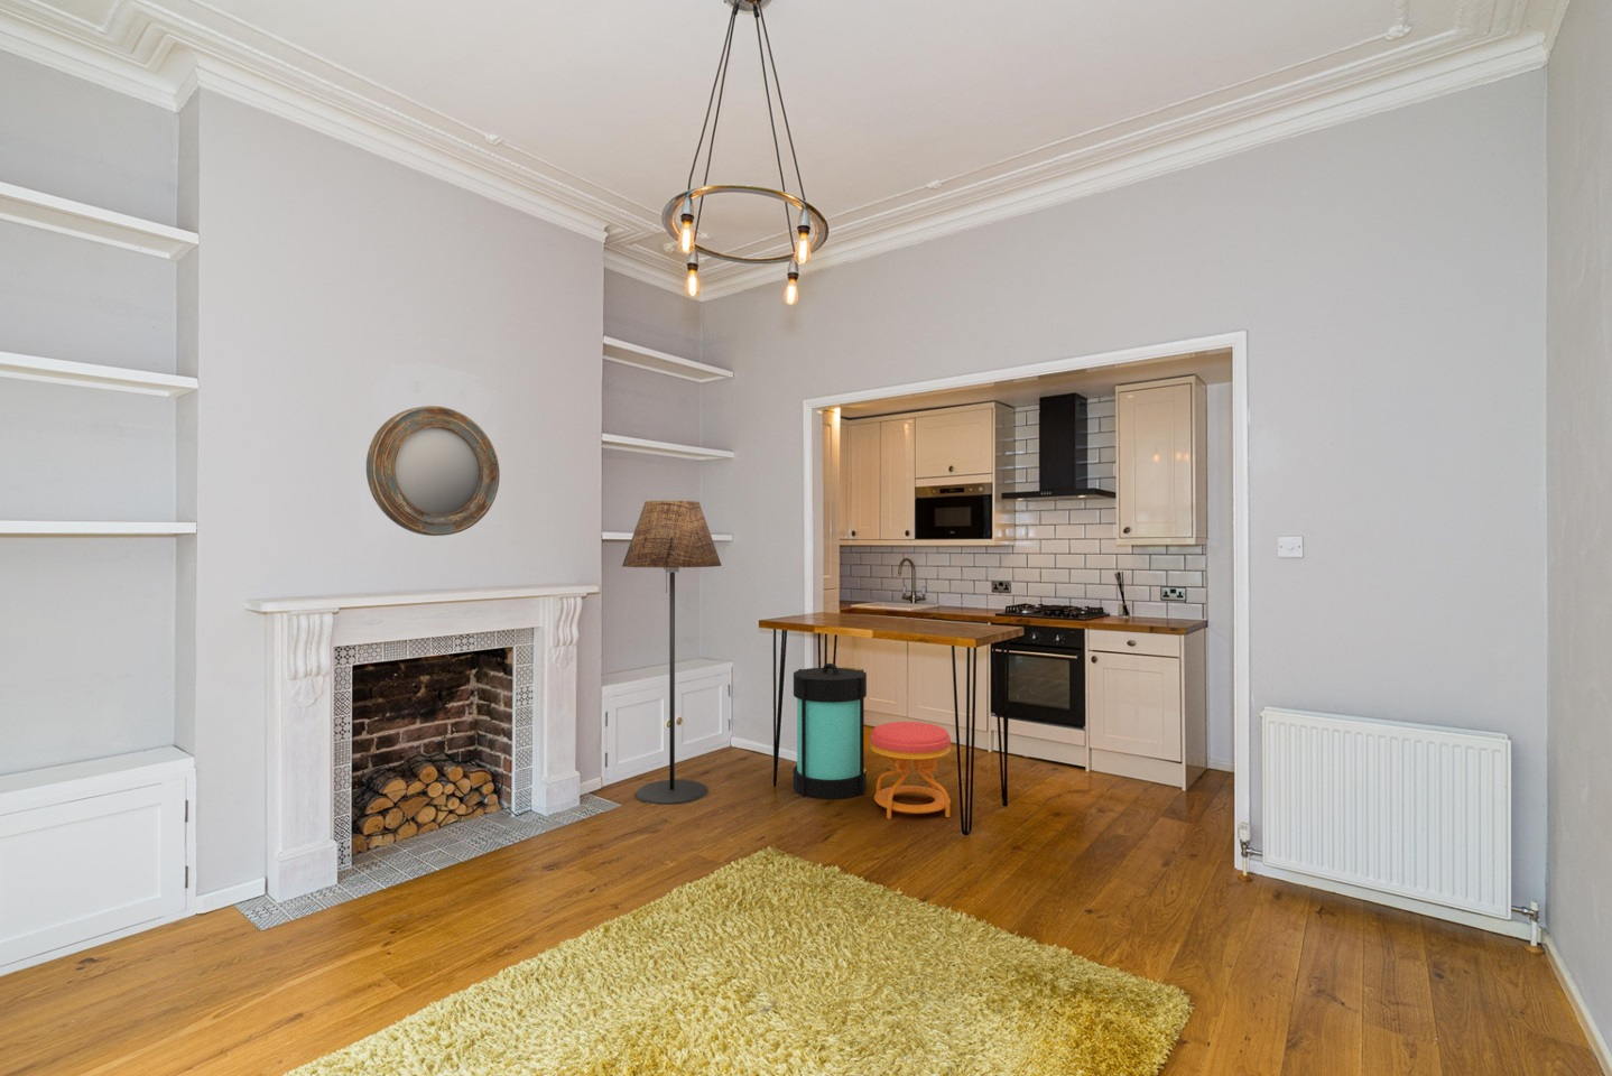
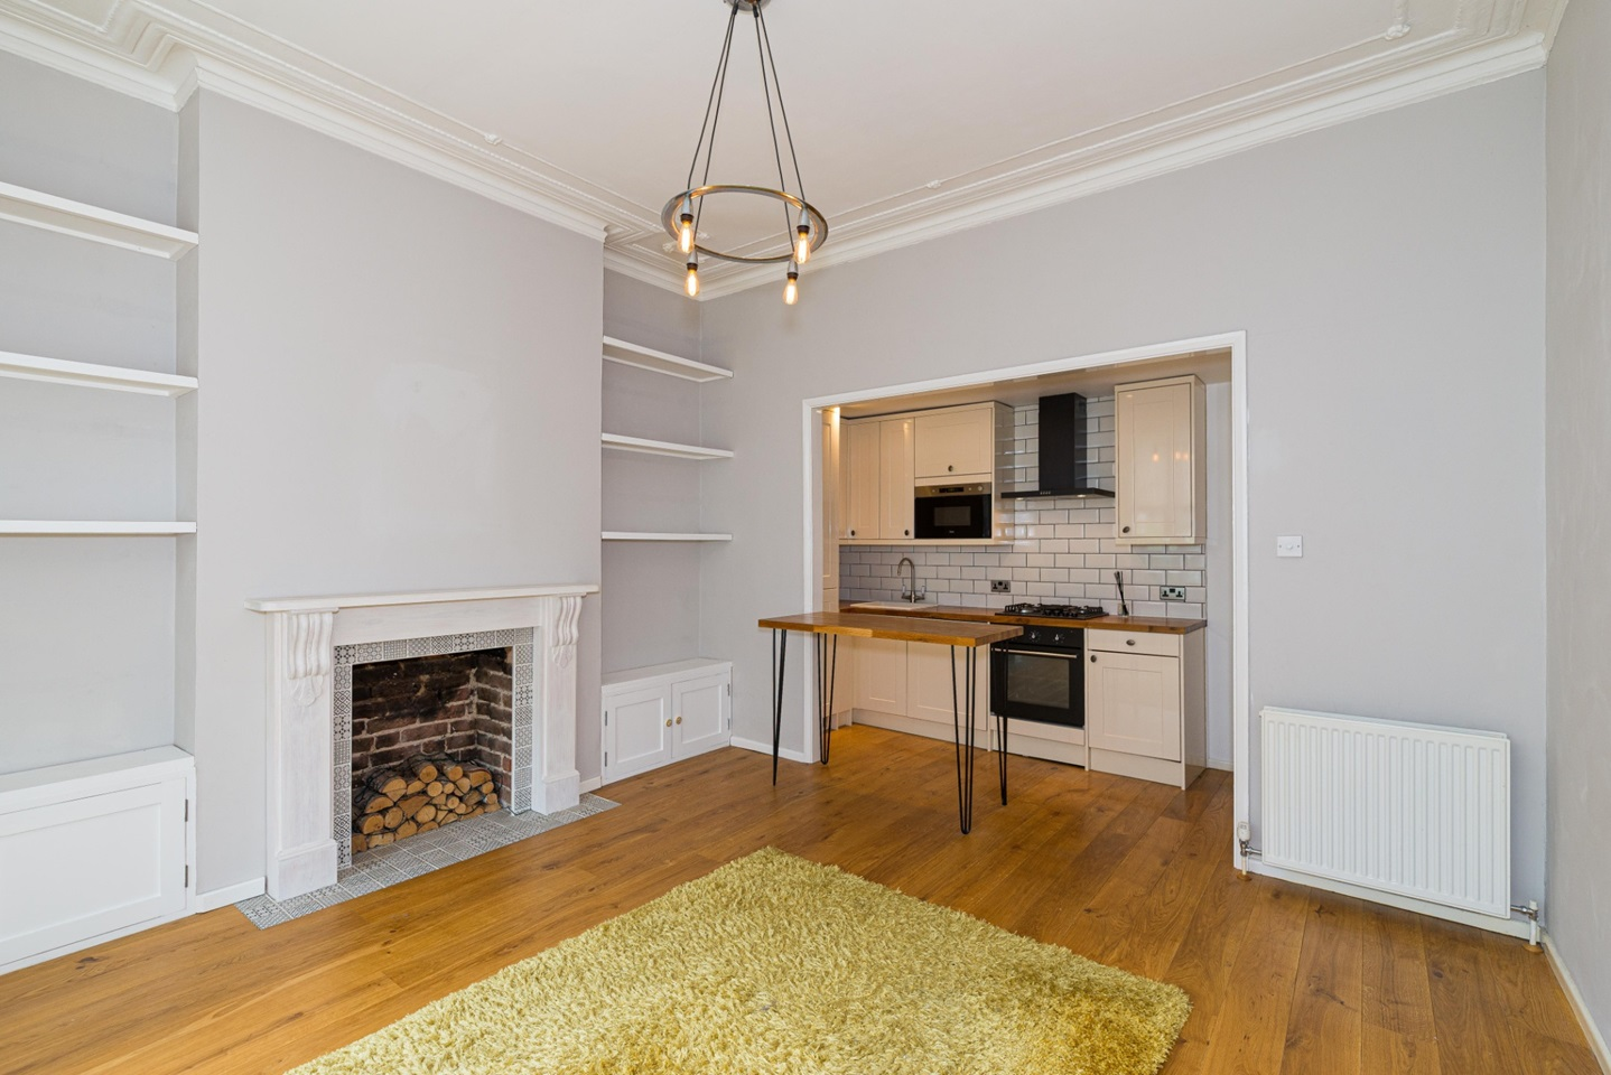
- home mirror (437, 471)
- stool (915, 766)
- lantern (830, 725)
- floor lamp (671, 647)
